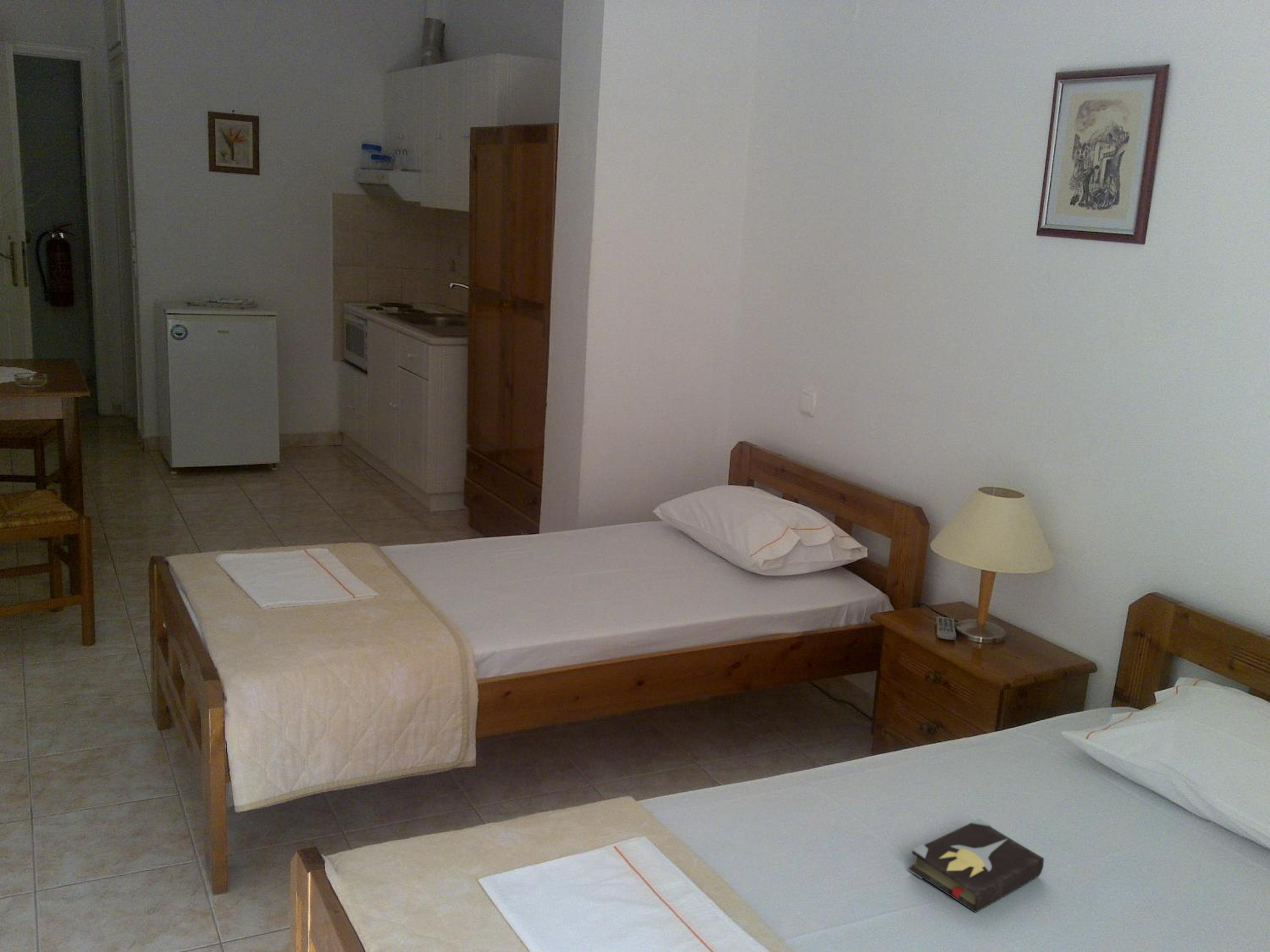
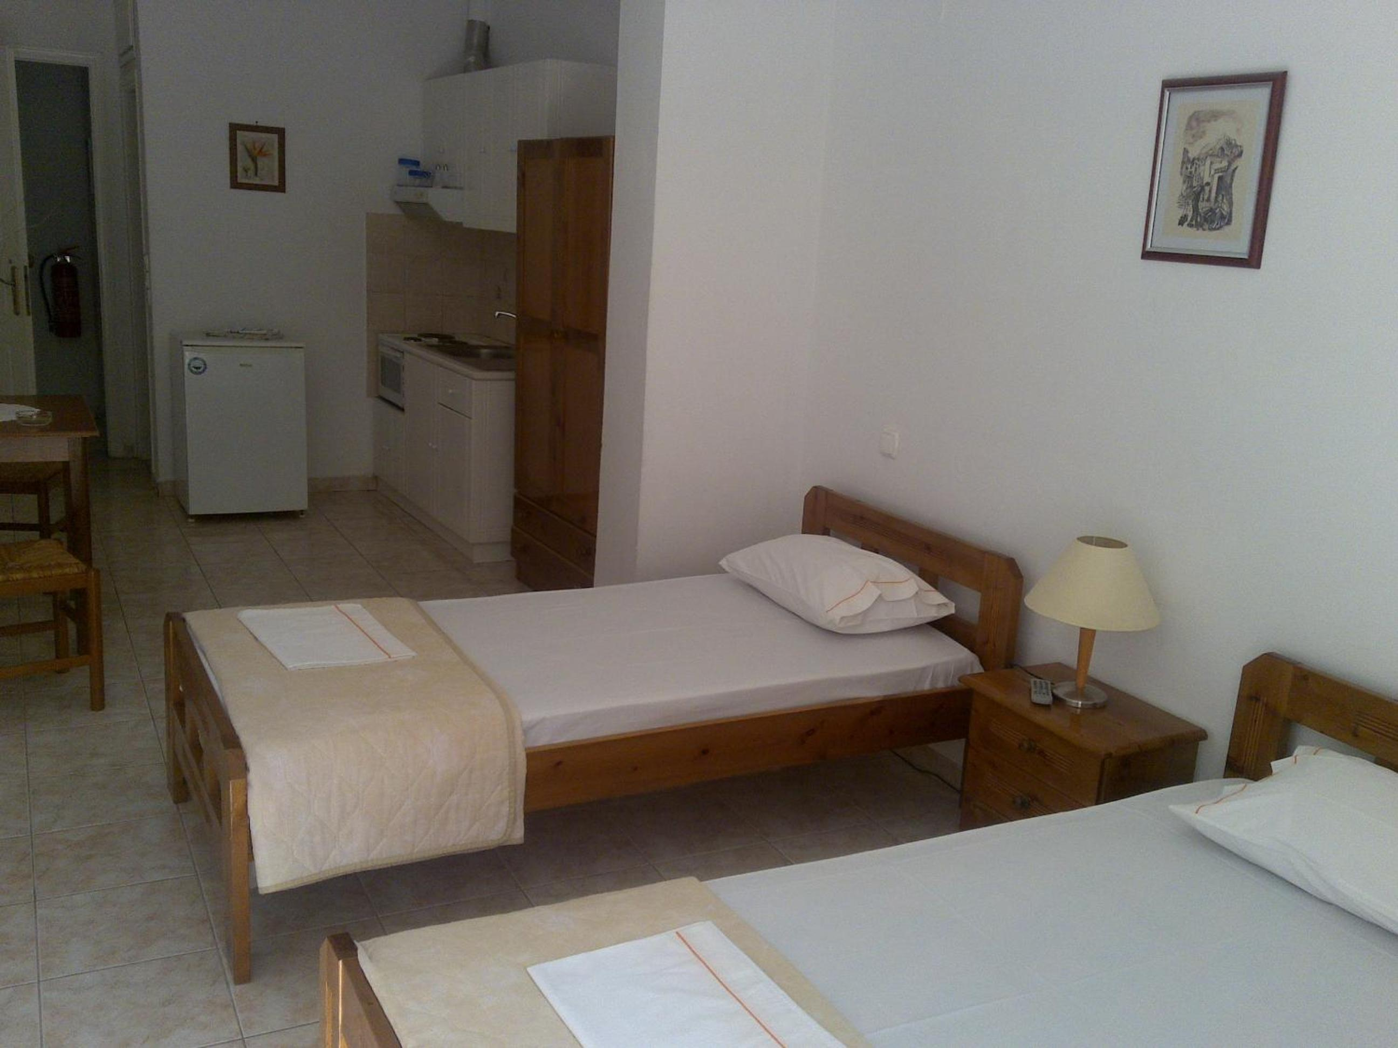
- hardback book (977, 862)
